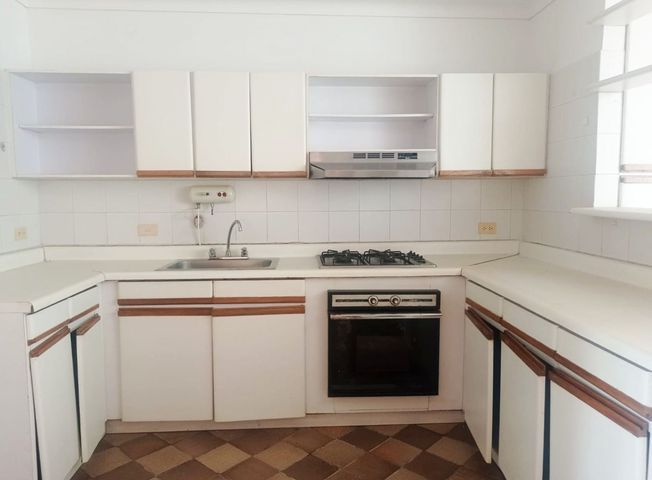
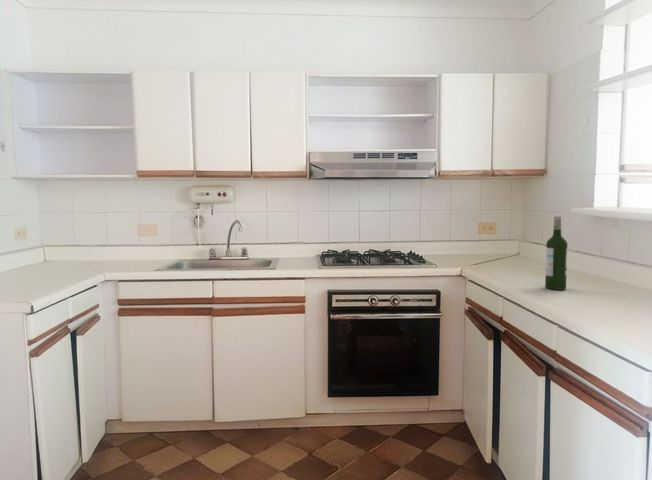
+ wine bottle (556, 252)
